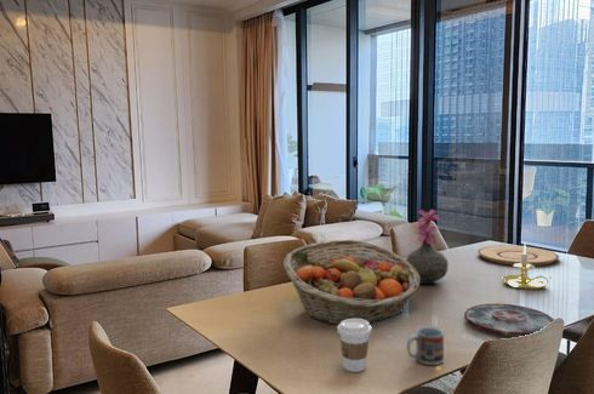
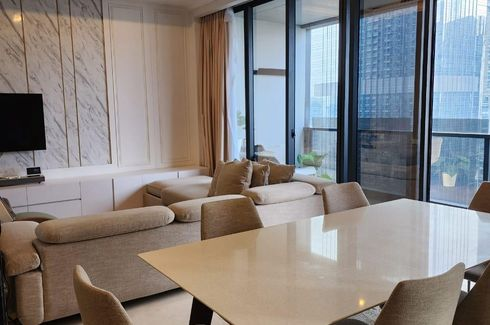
- candle holder (527, 264)
- coffee cup (354, 344)
- plate (508, 319)
- plate (516, 255)
- fruit basket (352, 279)
- vase (425, 246)
- cup (424, 346)
